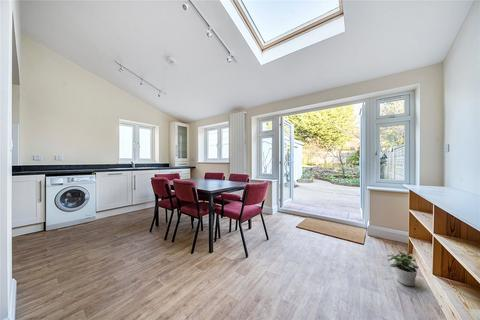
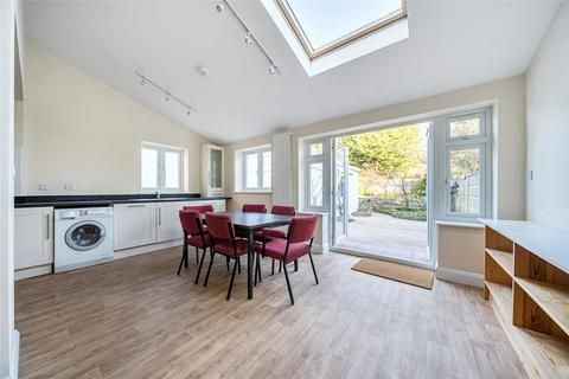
- potted plant (401, 266)
